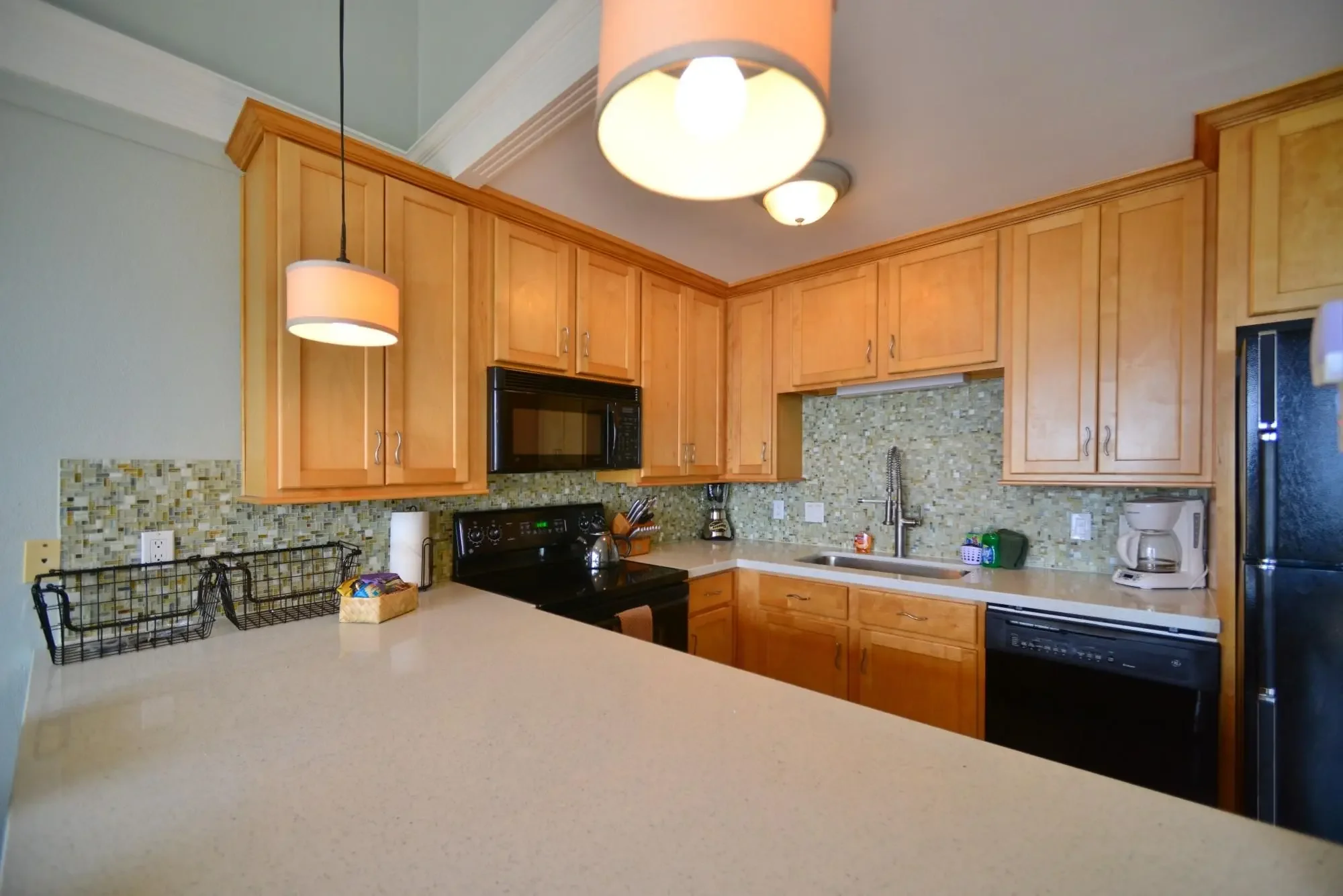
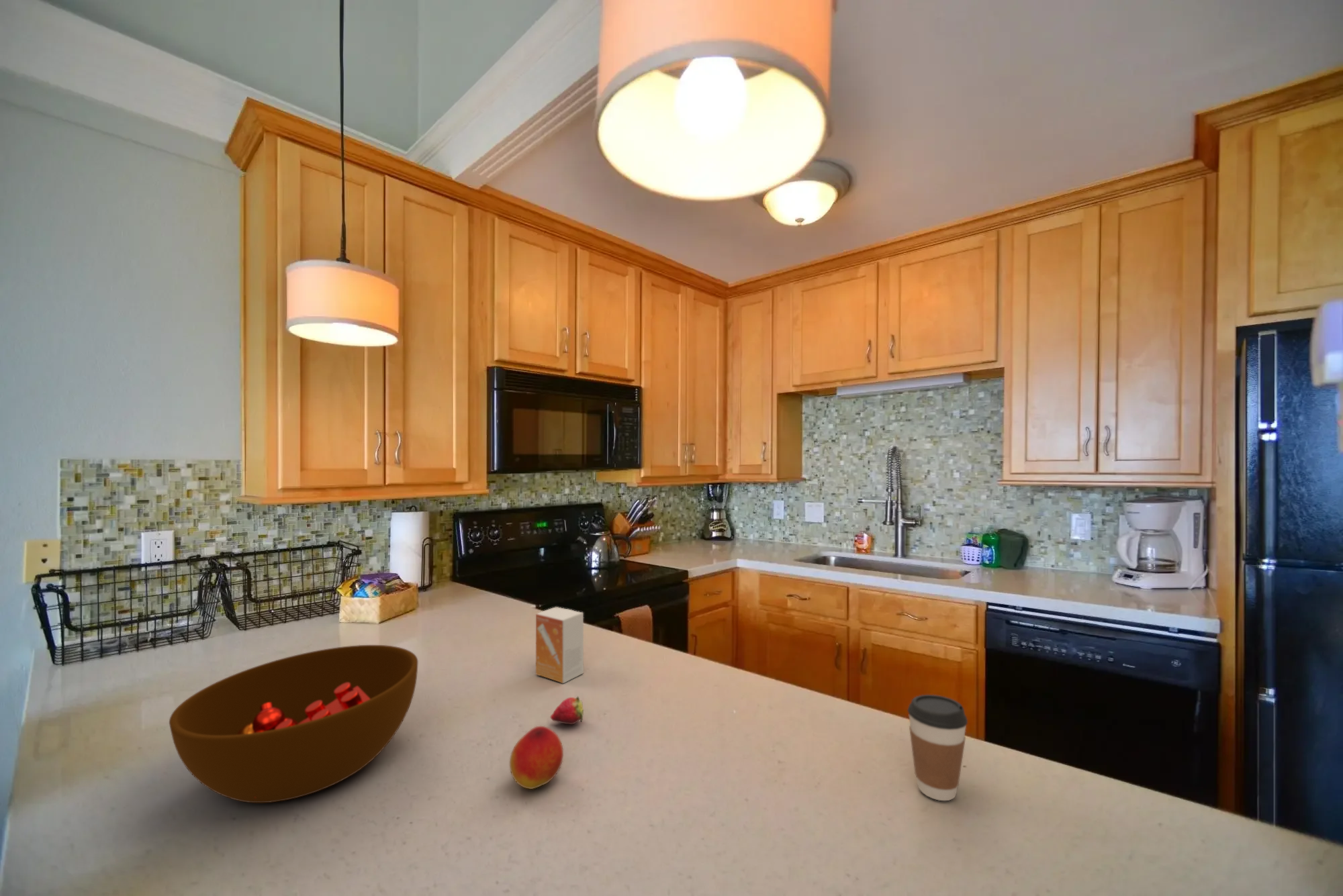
+ small box (559, 643)
+ bowl (306, 722)
+ coffee cup (936, 746)
+ peach (537, 756)
+ fruit (567, 709)
